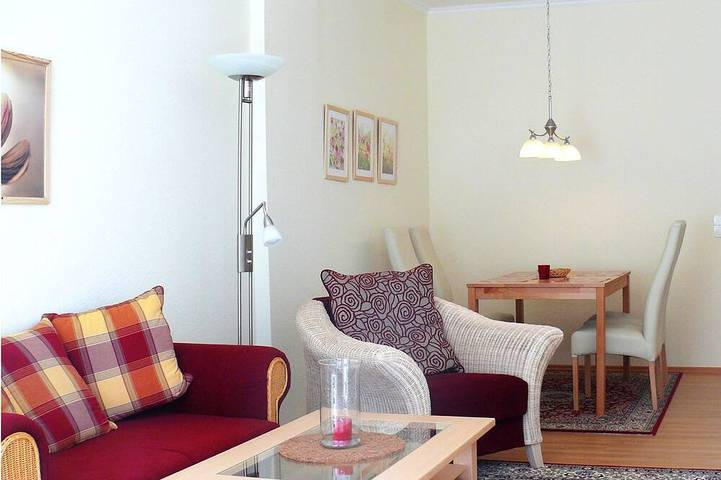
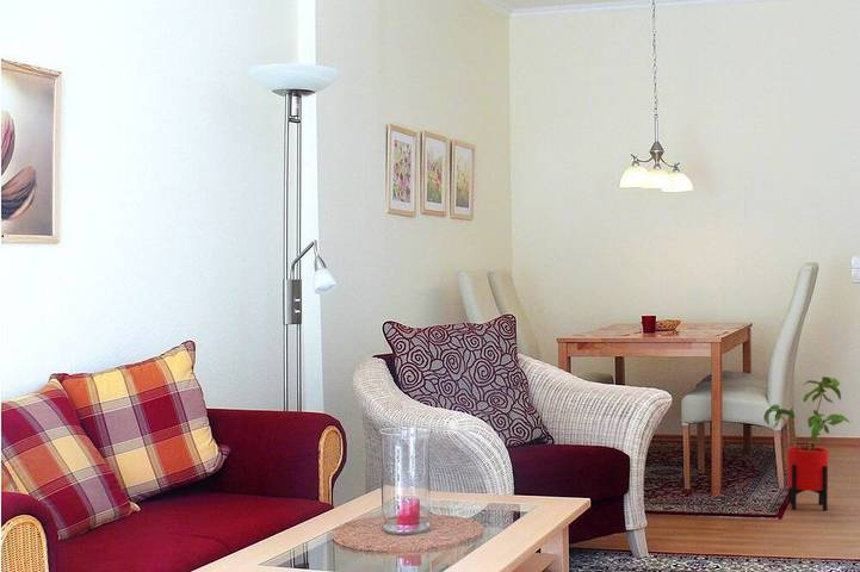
+ house plant (811, 441)
